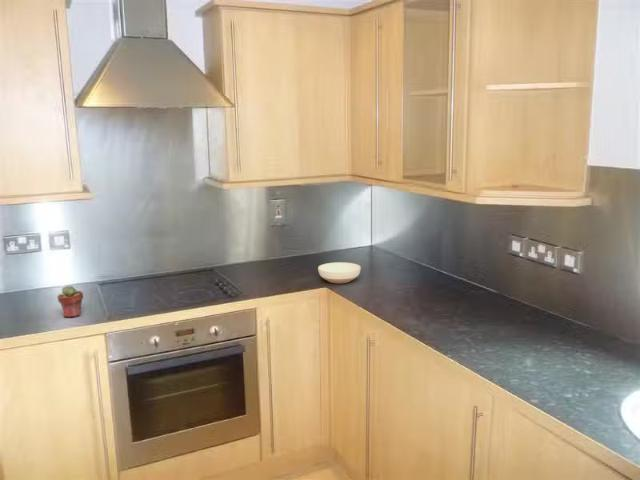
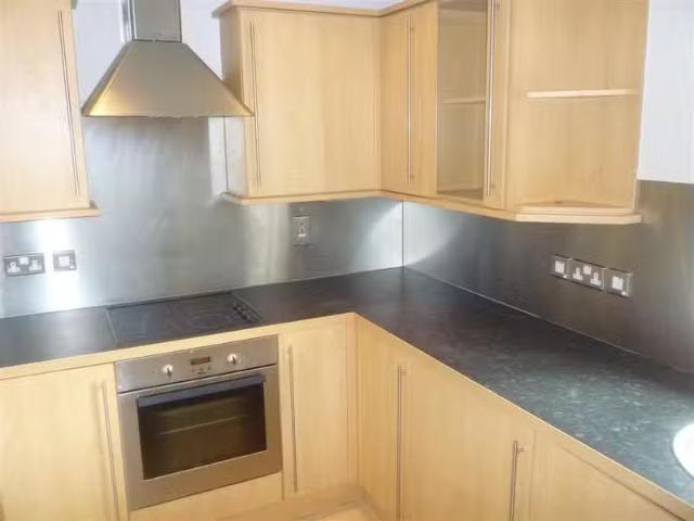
- potted succulent (70, 300)
- bowl (339, 273)
